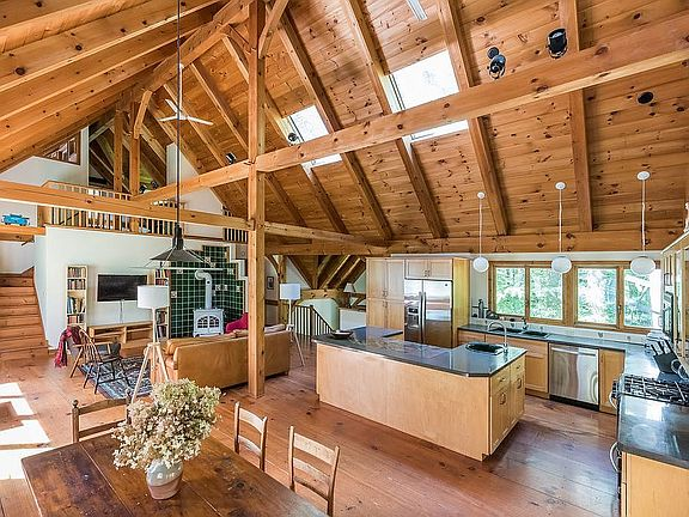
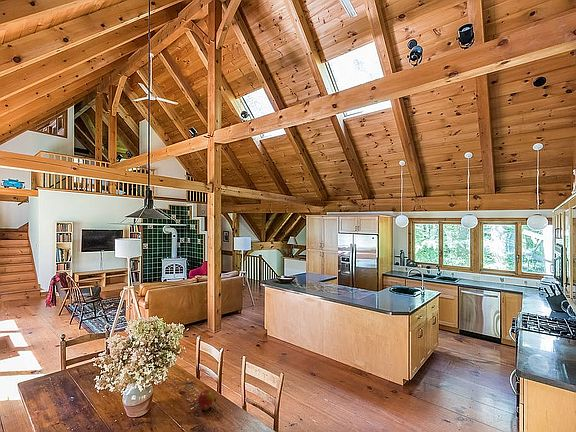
+ fruit (207, 399)
